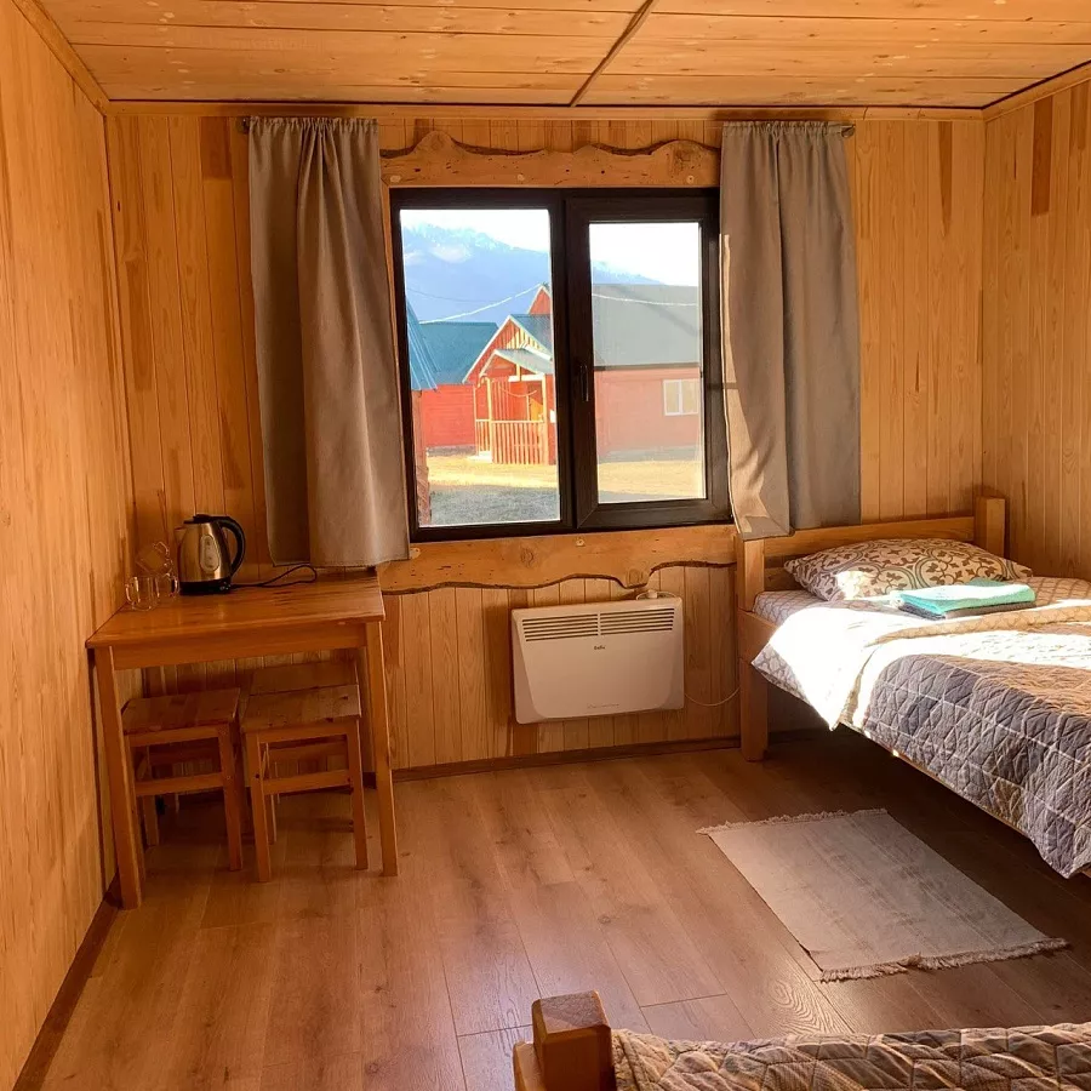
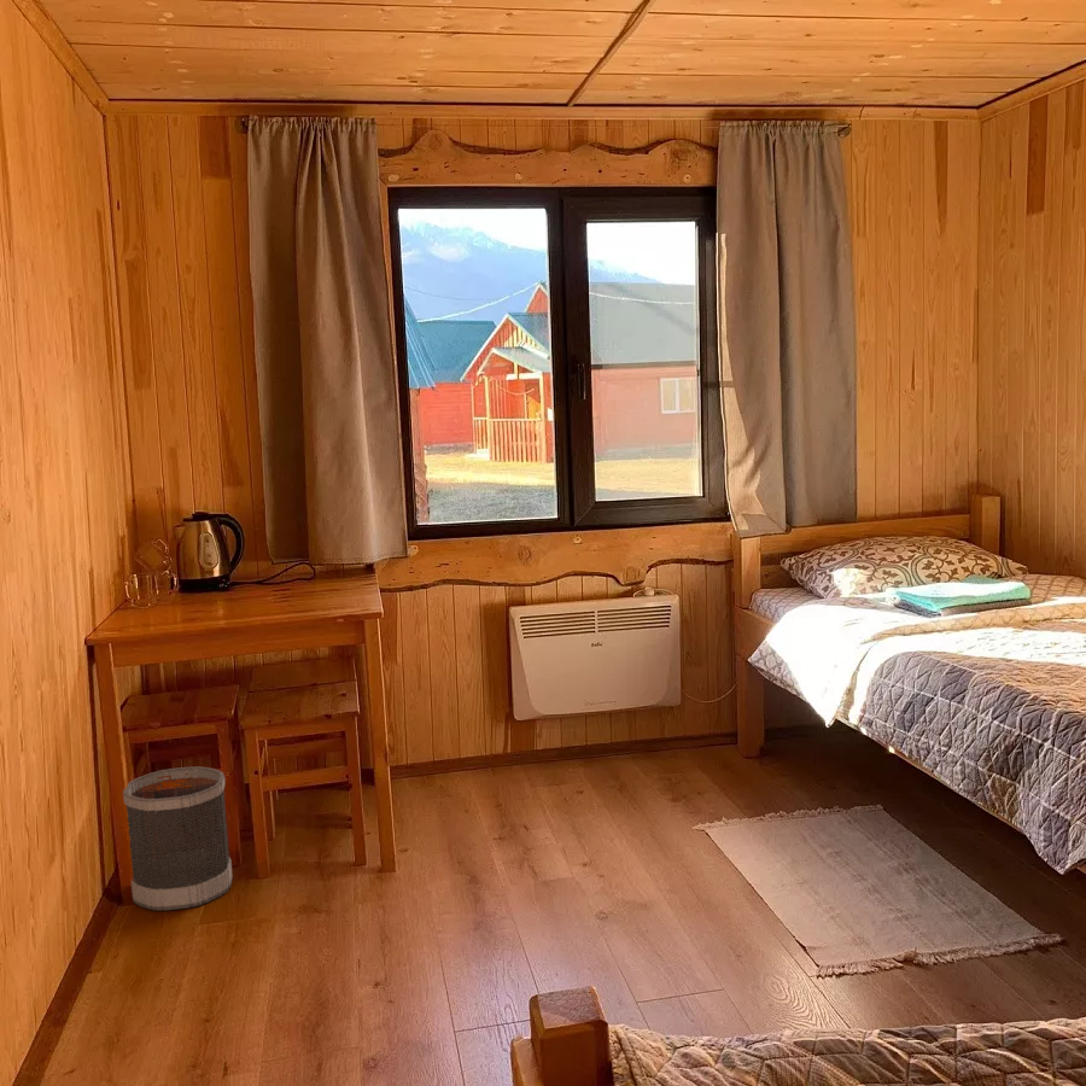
+ wastebasket (179, 835)
